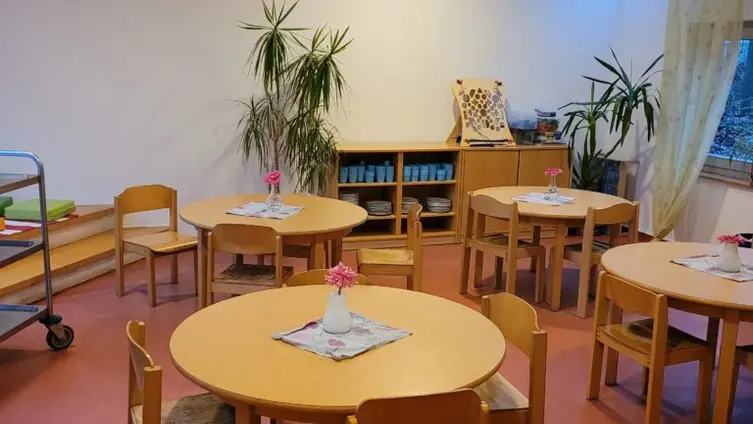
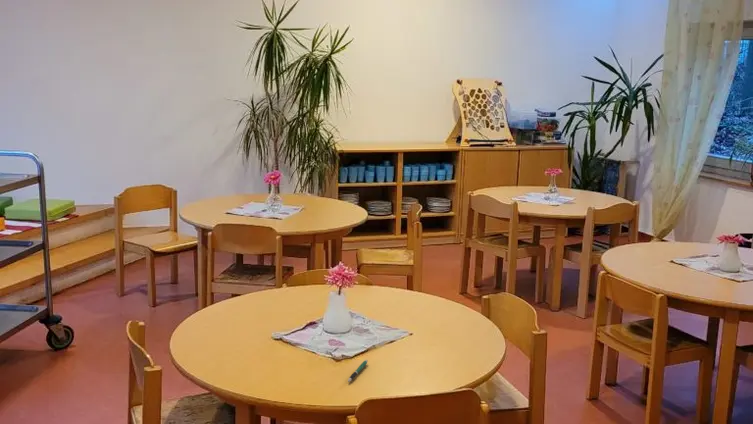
+ pen (357, 370)
